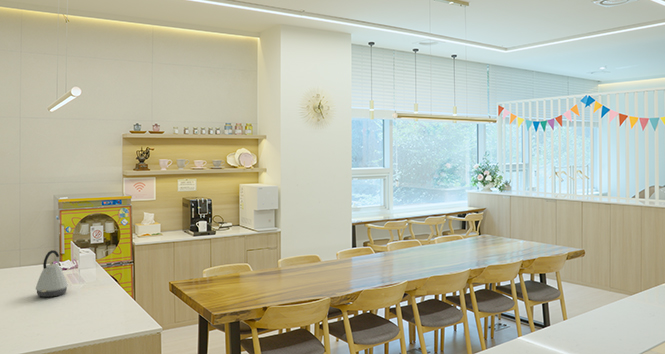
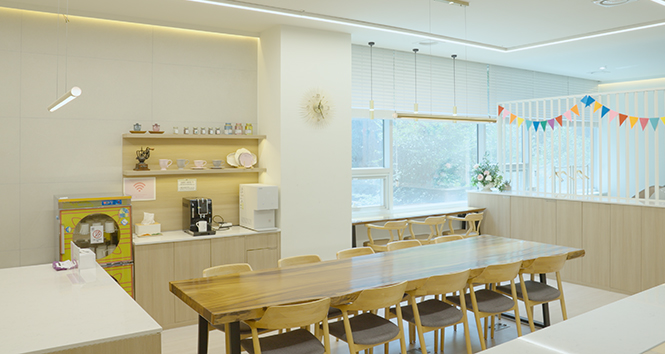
- kettle (52, 272)
